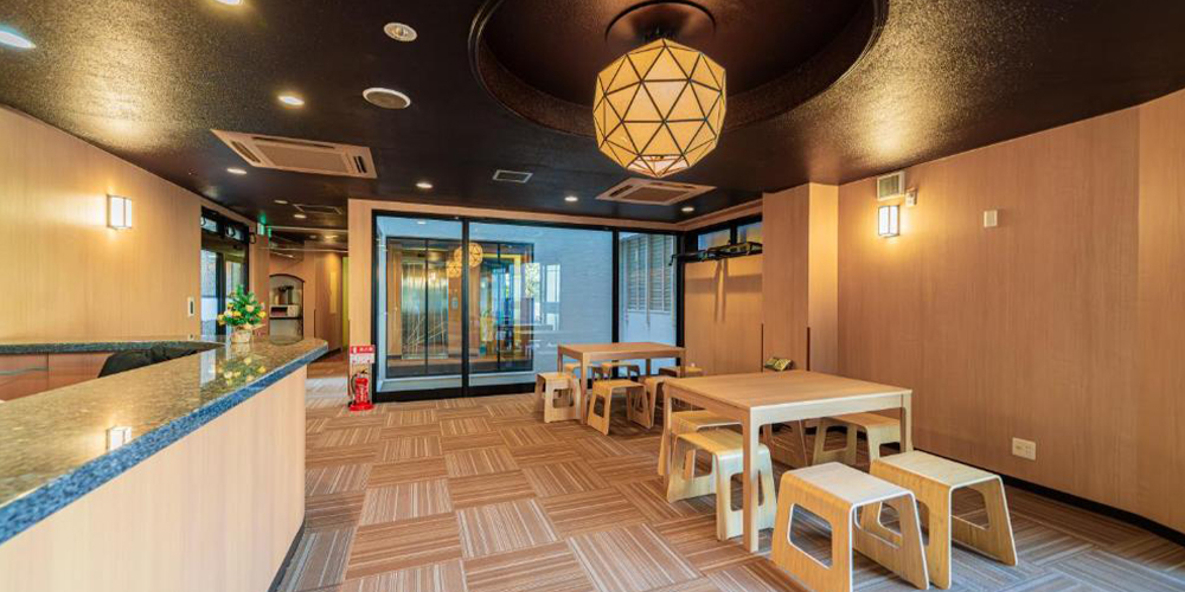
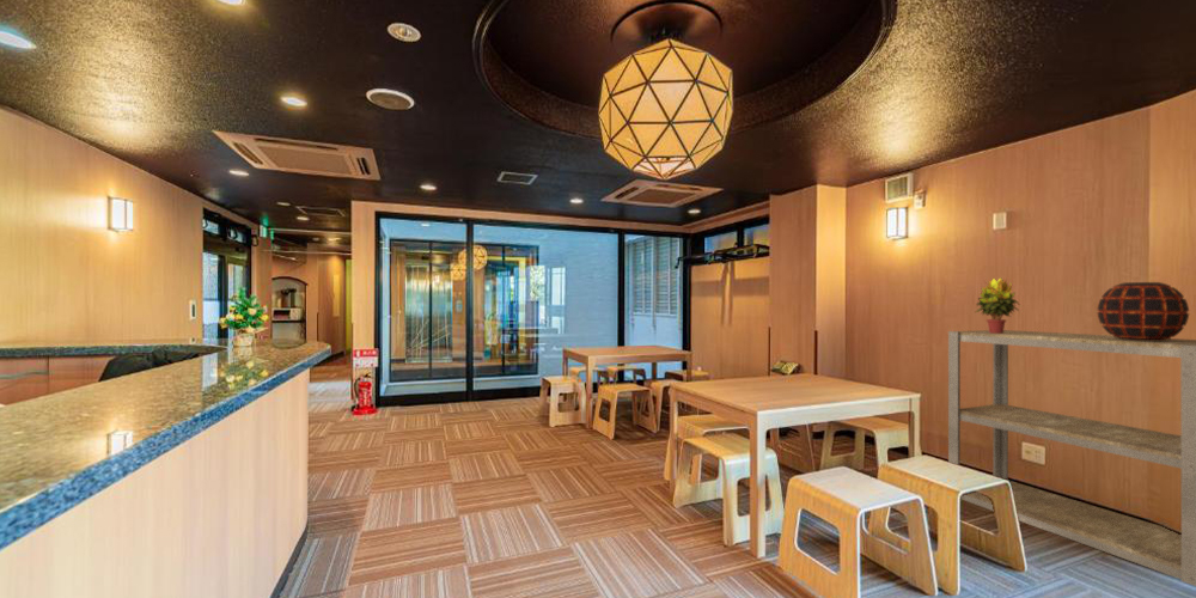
+ potted plant (997, 305)
+ shelving unit (1076, 431)
+ decorative vase (1141, 311)
